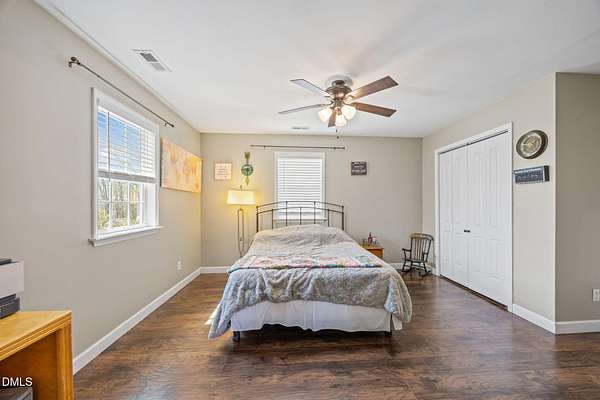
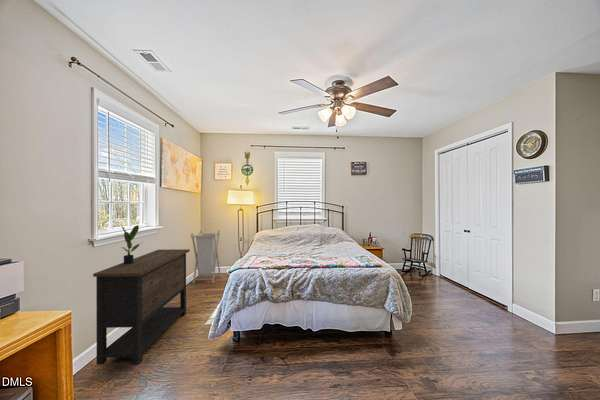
+ laundry hamper (206, 255)
+ dresser (150, 296)
+ potted plant (131, 243)
